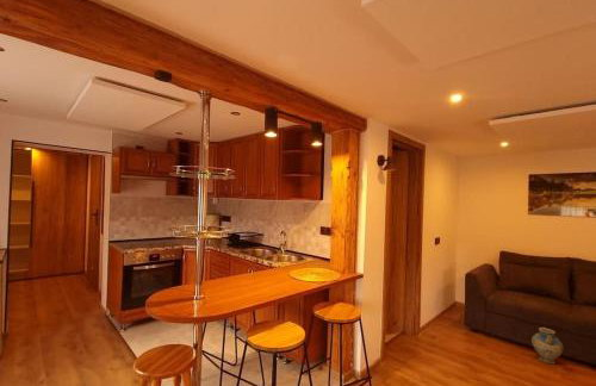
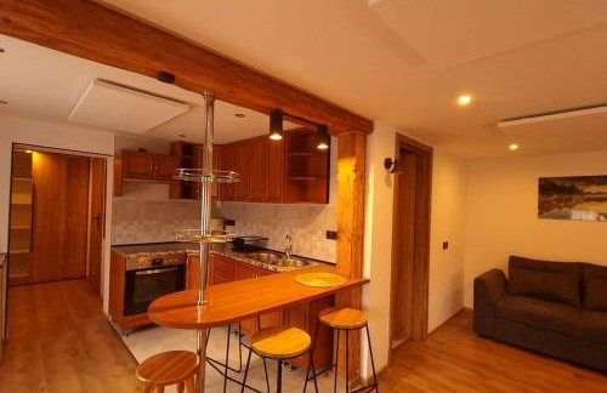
- ceramic jug (546, 345)
